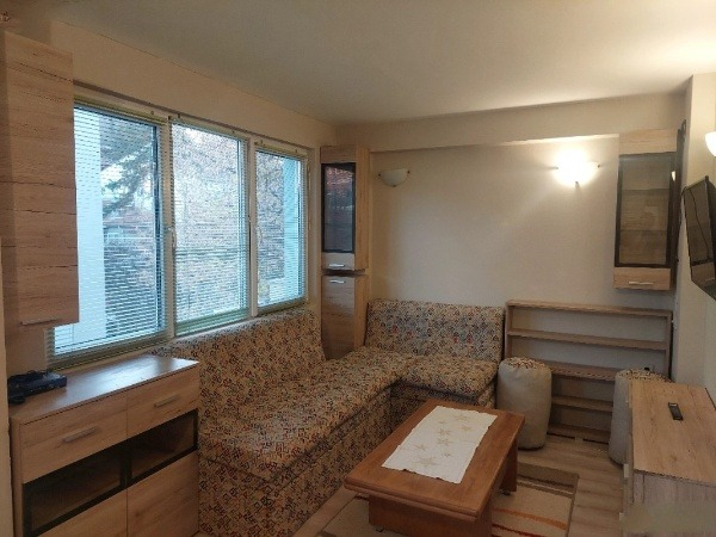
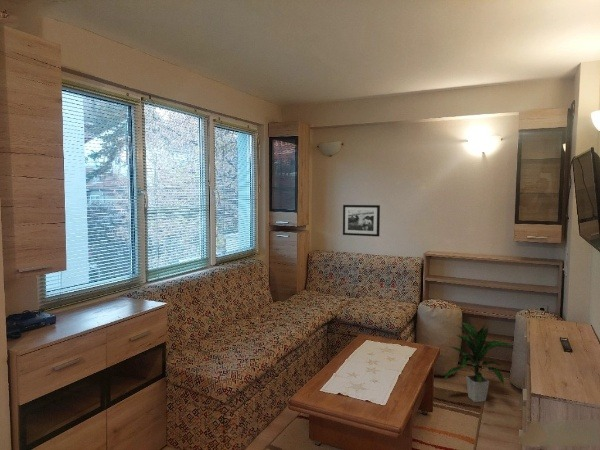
+ indoor plant (474, 359)
+ picture frame (360, 220)
